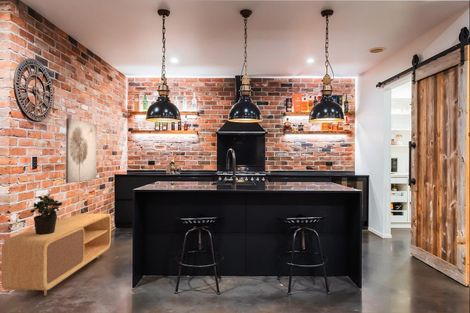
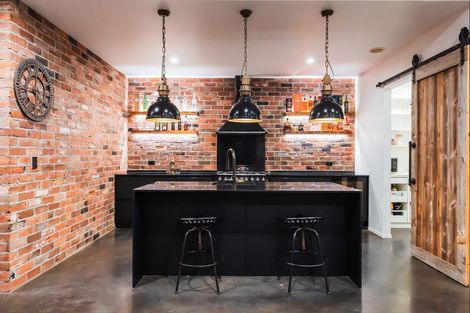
- potted plant (47, 213)
- wall art (82, 151)
- tv stand (67, 248)
